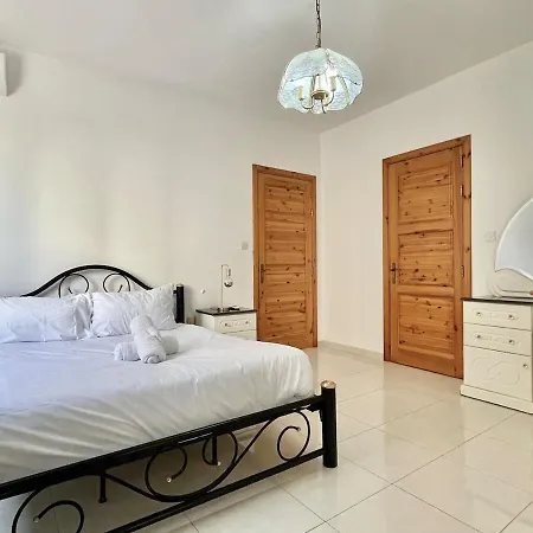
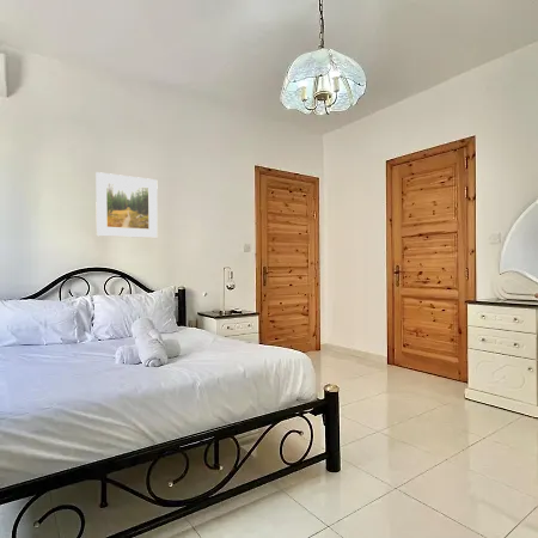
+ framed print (128, 206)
